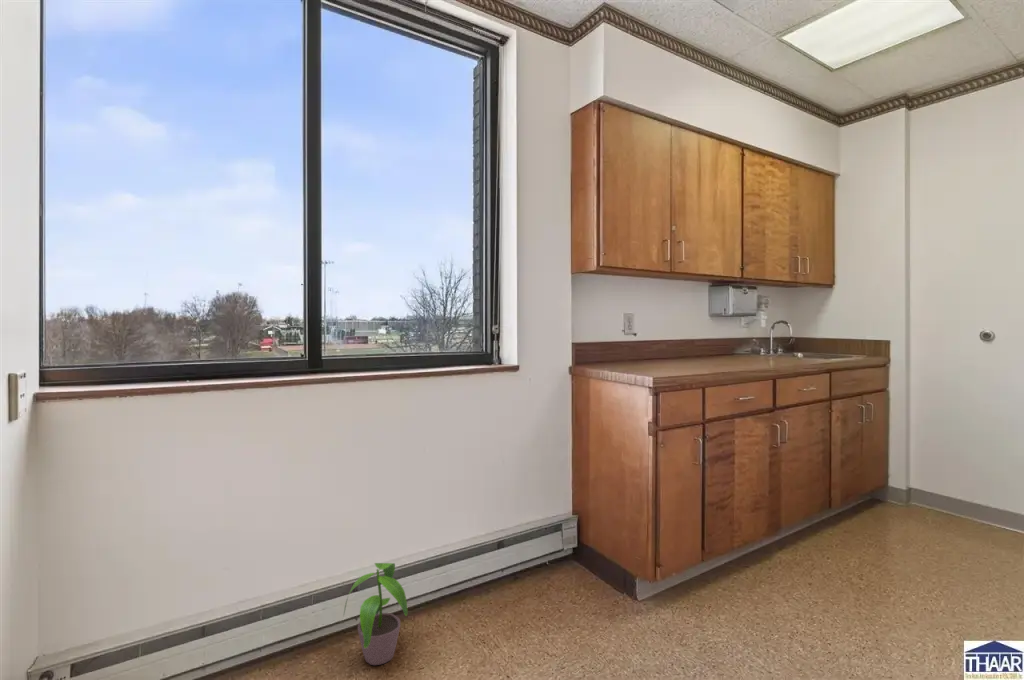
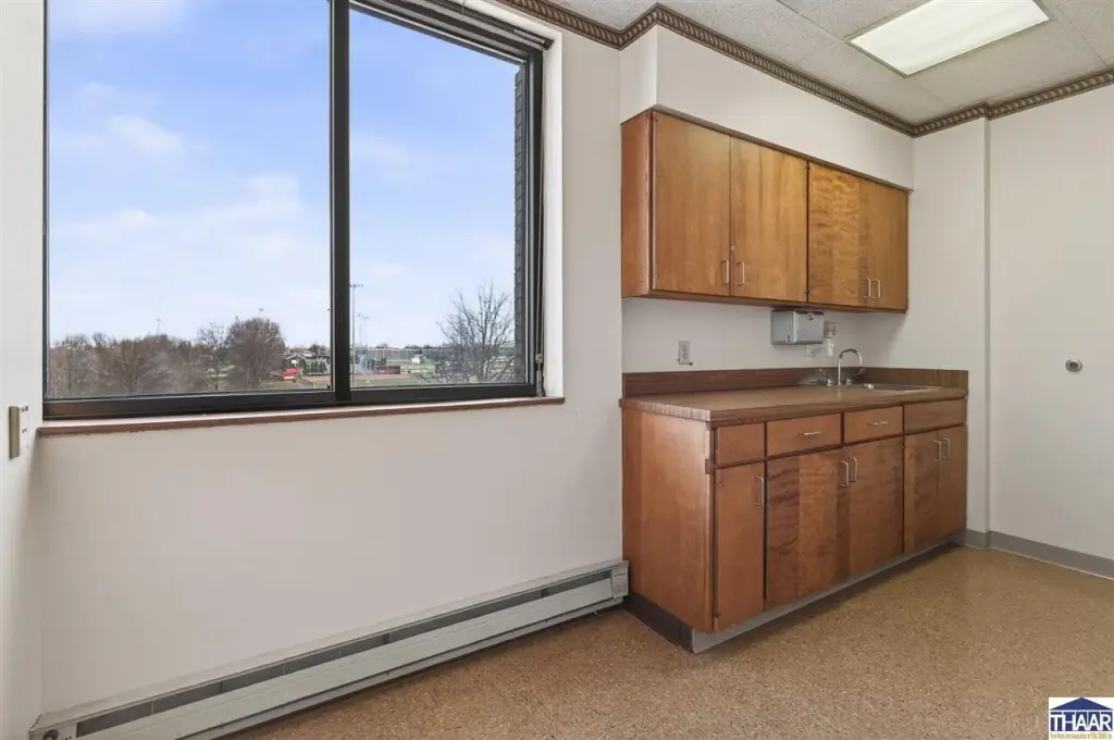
- potted plant (378, 612)
